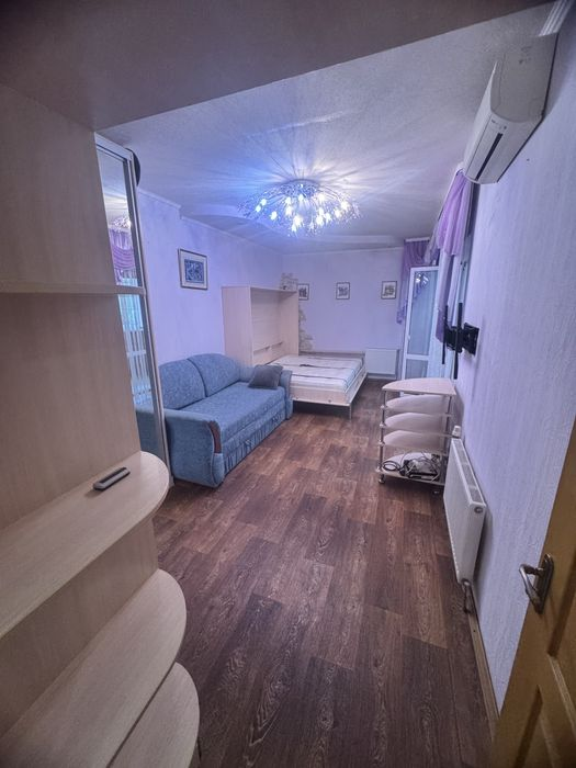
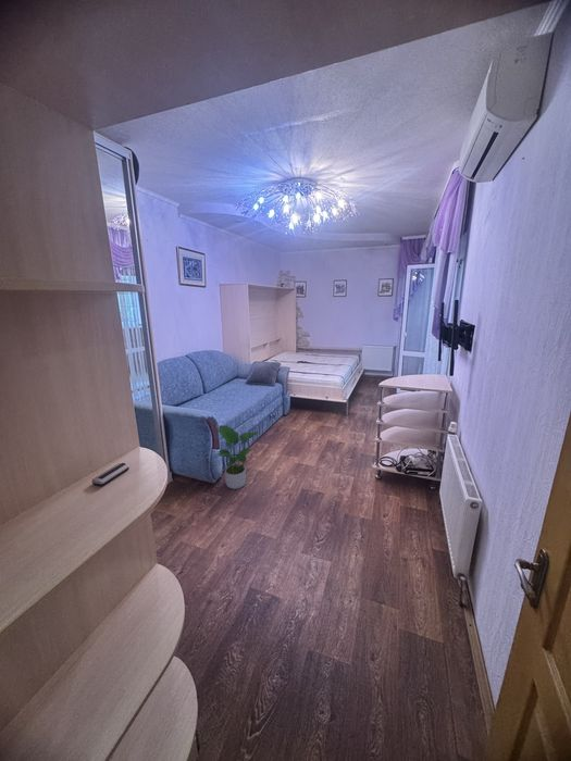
+ potted plant (235, 459)
